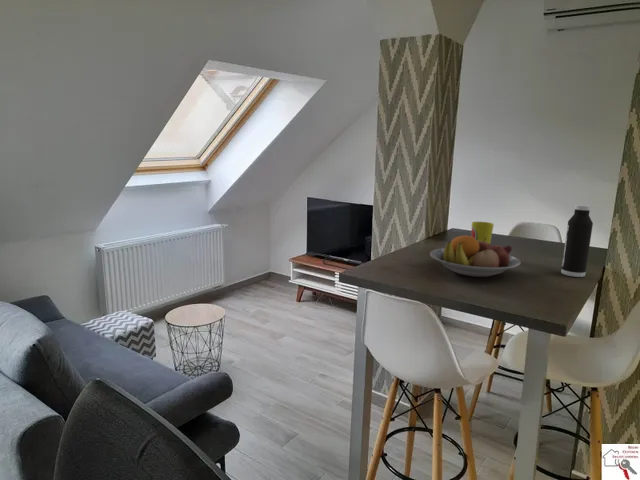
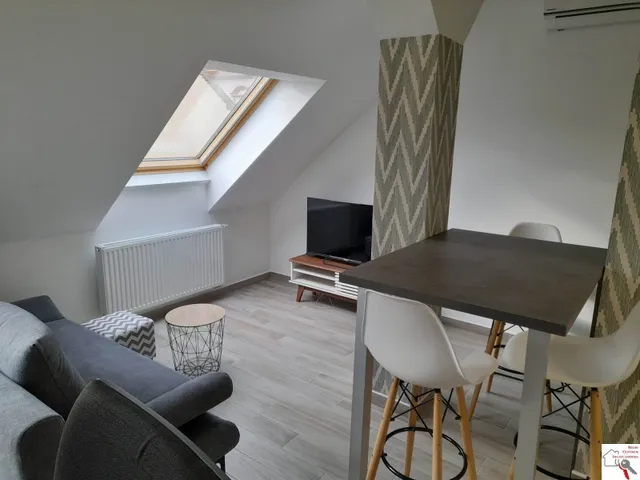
- fruit bowl (474, 253)
- water bottle (577, 240)
- cup (481, 239)
